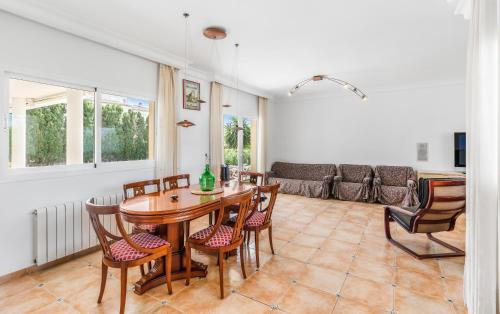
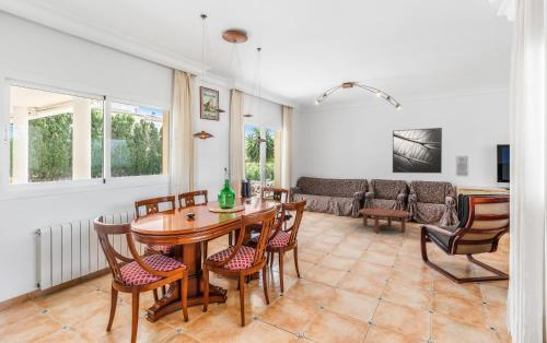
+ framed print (416, 151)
+ coffee table (383, 216)
